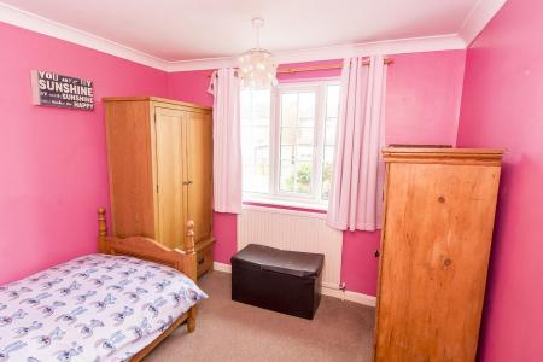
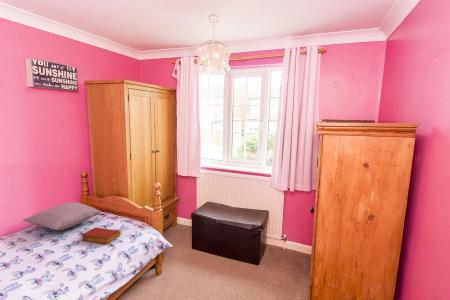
+ book (101, 234)
+ pillow (64, 216)
